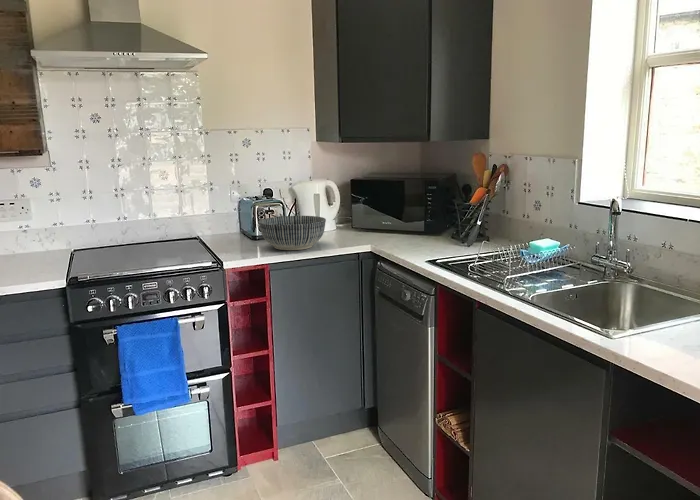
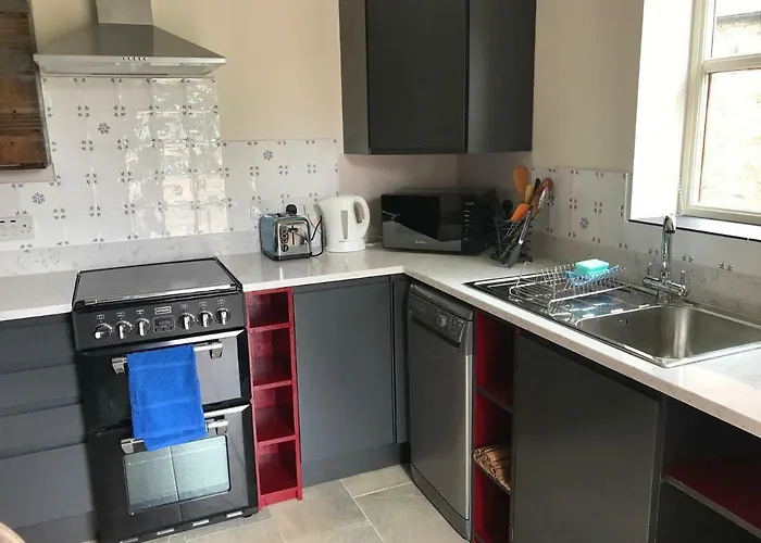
- bowl (292, 233)
